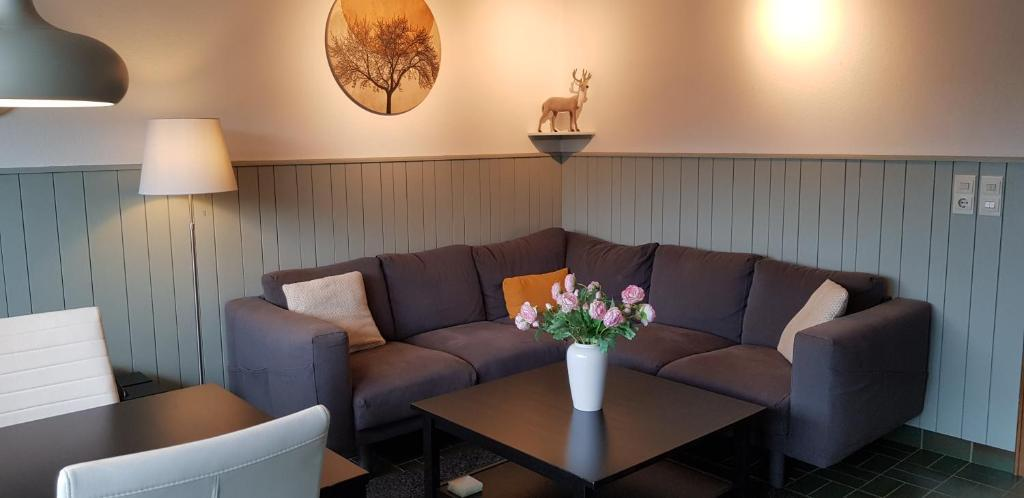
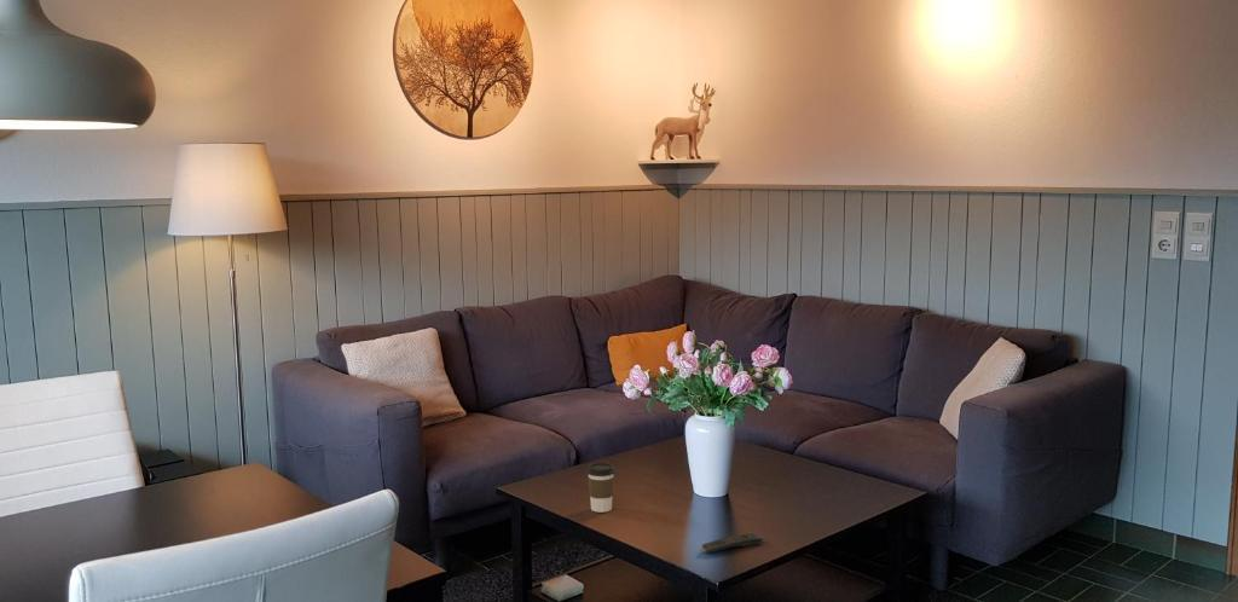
+ remote control (730, 543)
+ coffee cup (601, 487)
